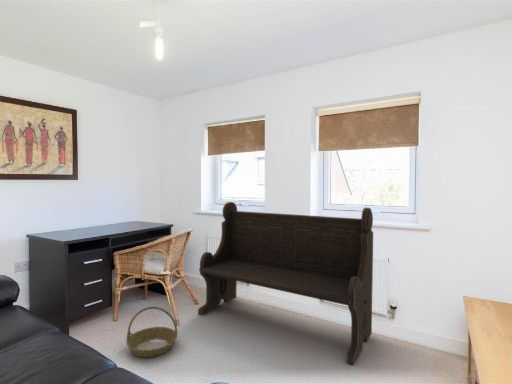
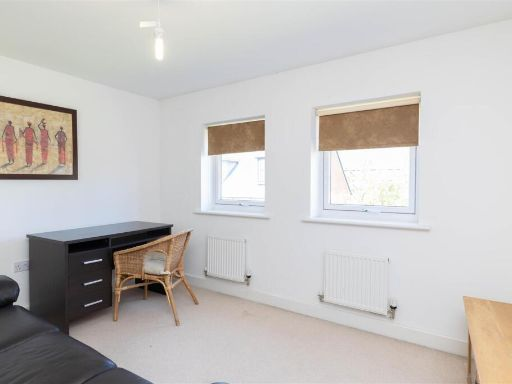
- basket (152, 327)
- bench (279, 264)
